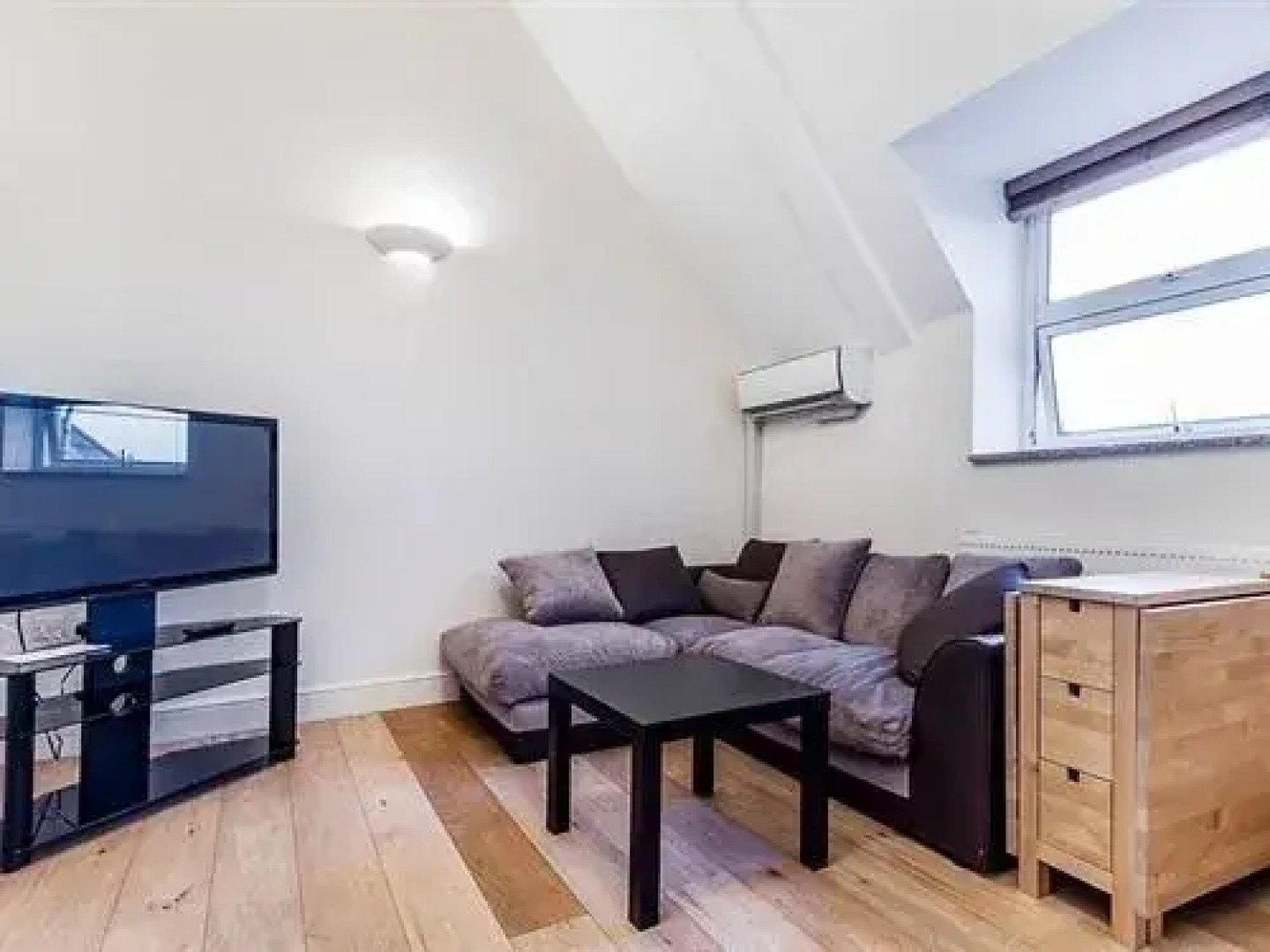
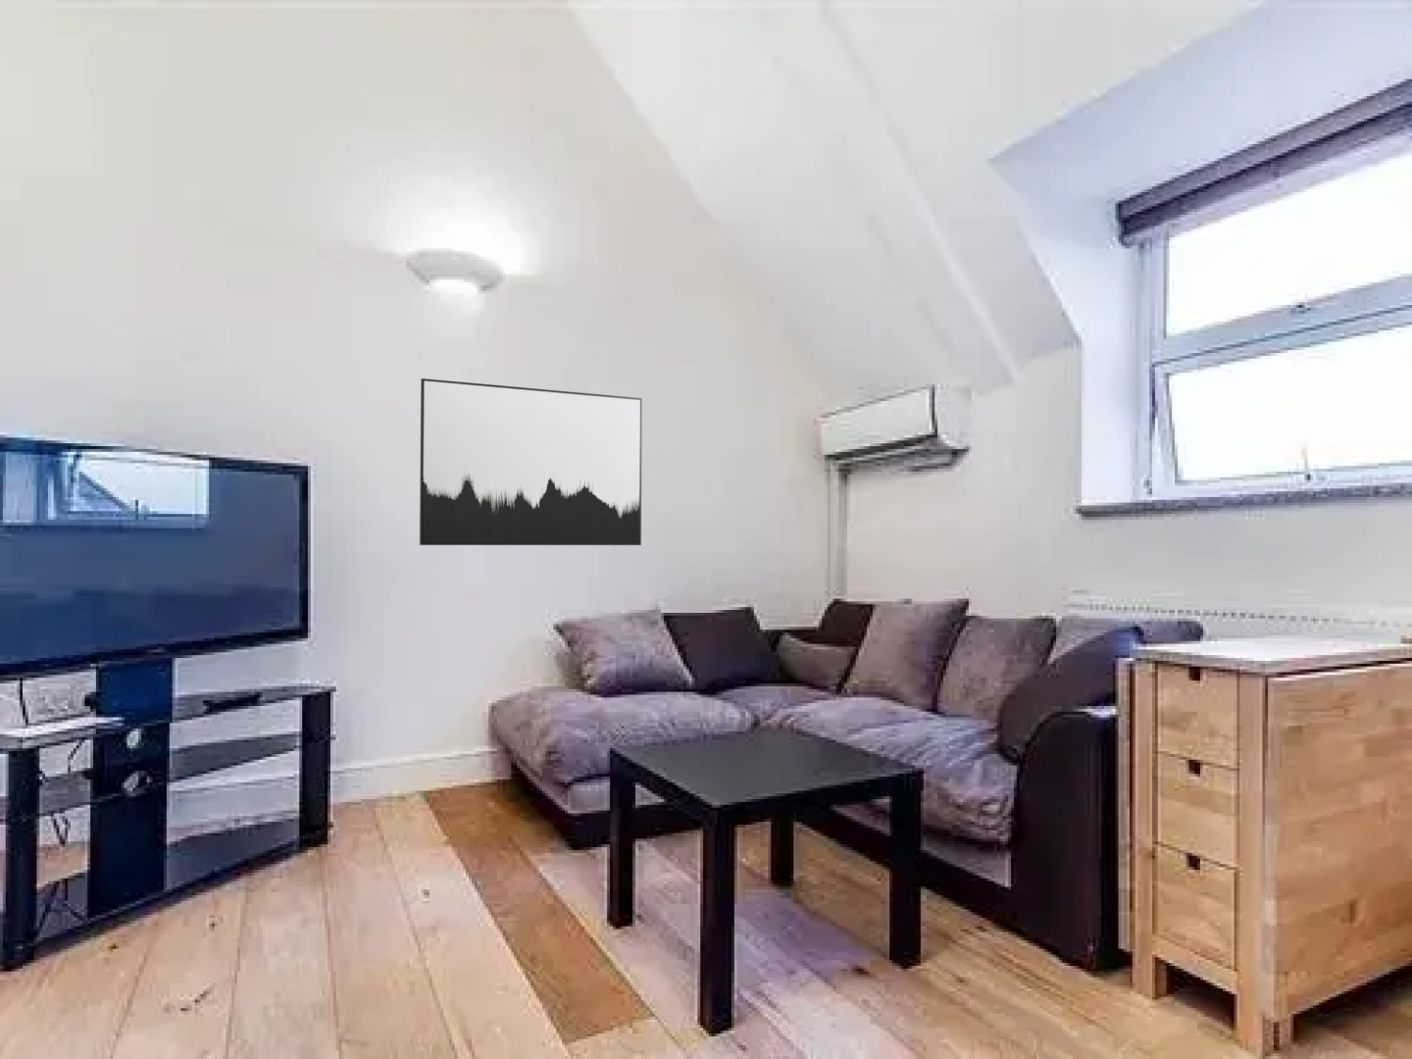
+ wall art (537, 467)
